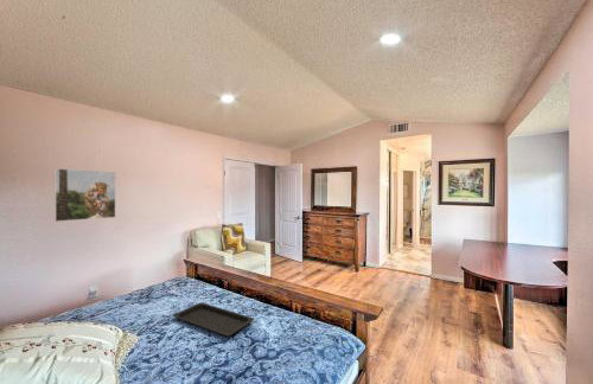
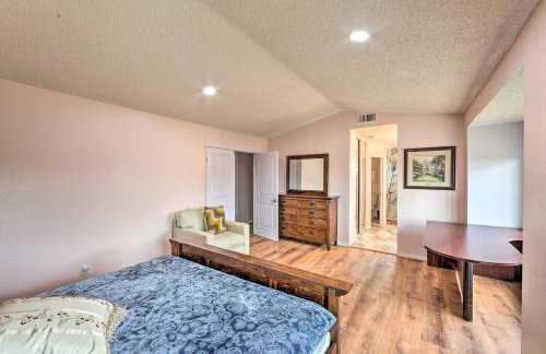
- serving tray (212, 319)
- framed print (87, 194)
